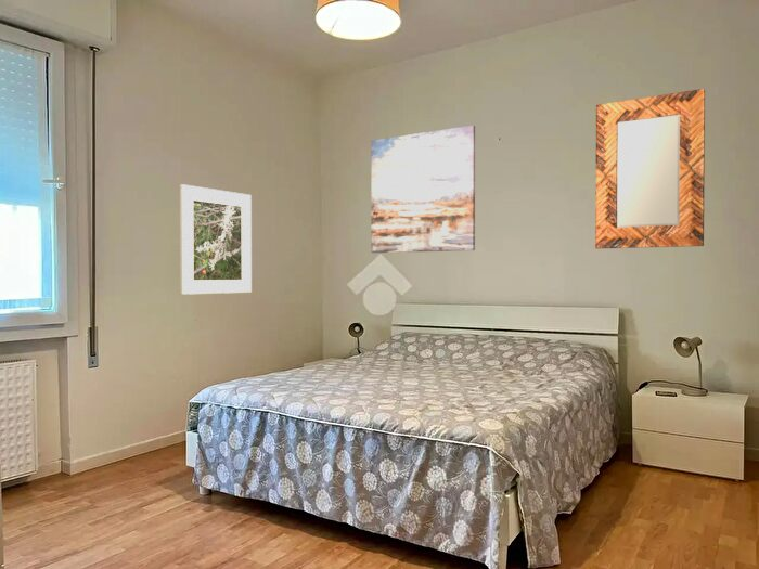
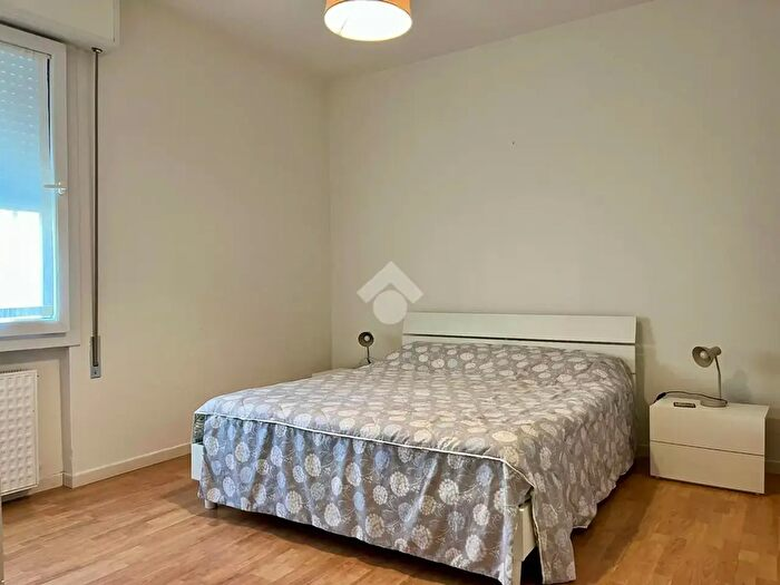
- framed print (217, 242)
- wall art (420, 192)
- home mirror (647, 172)
